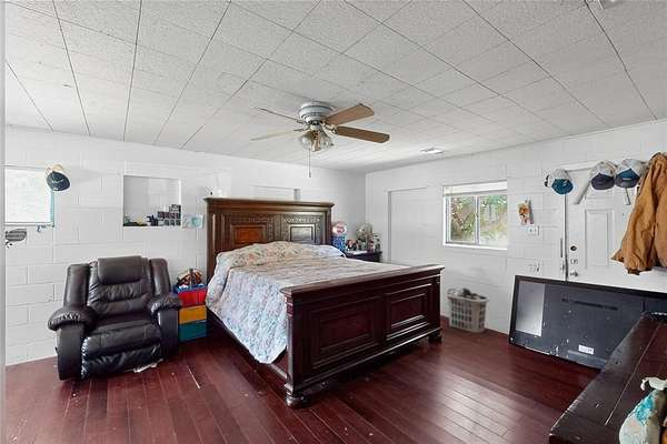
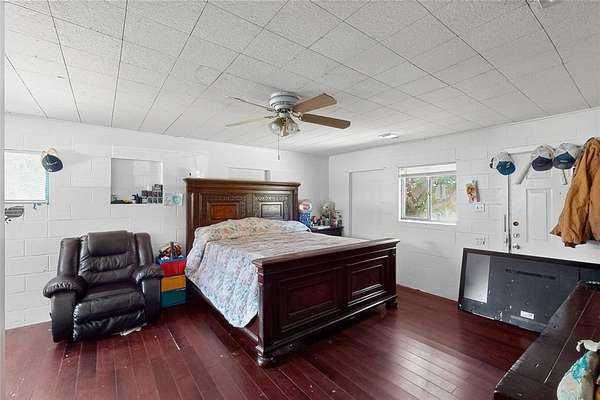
- clothes hamper (466, 307)
